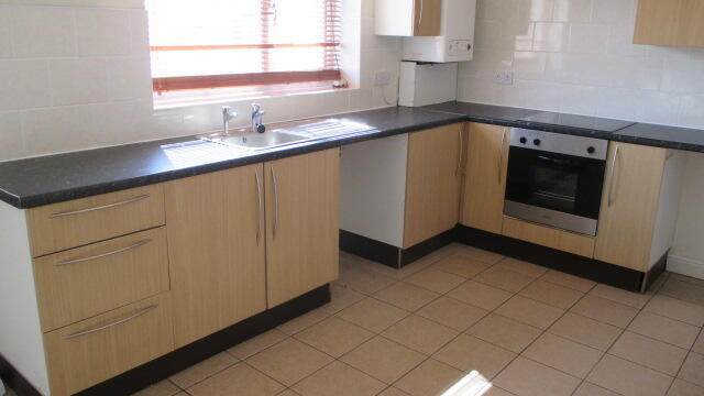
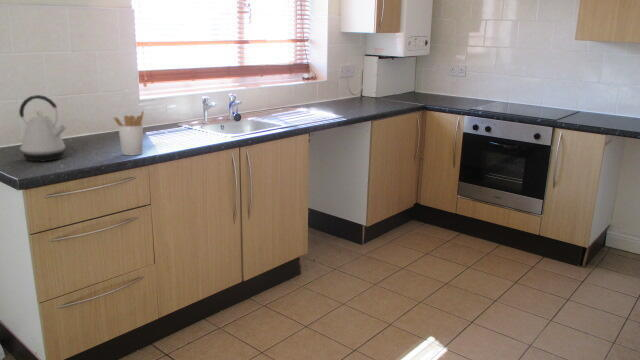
+ utensil holder (132, 133)
+ kettle (42, 127)
